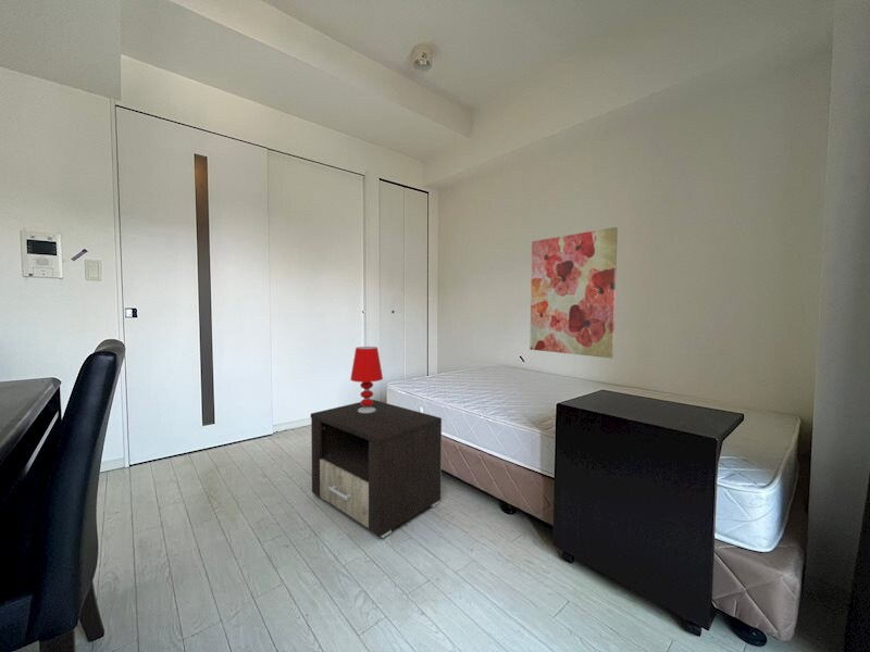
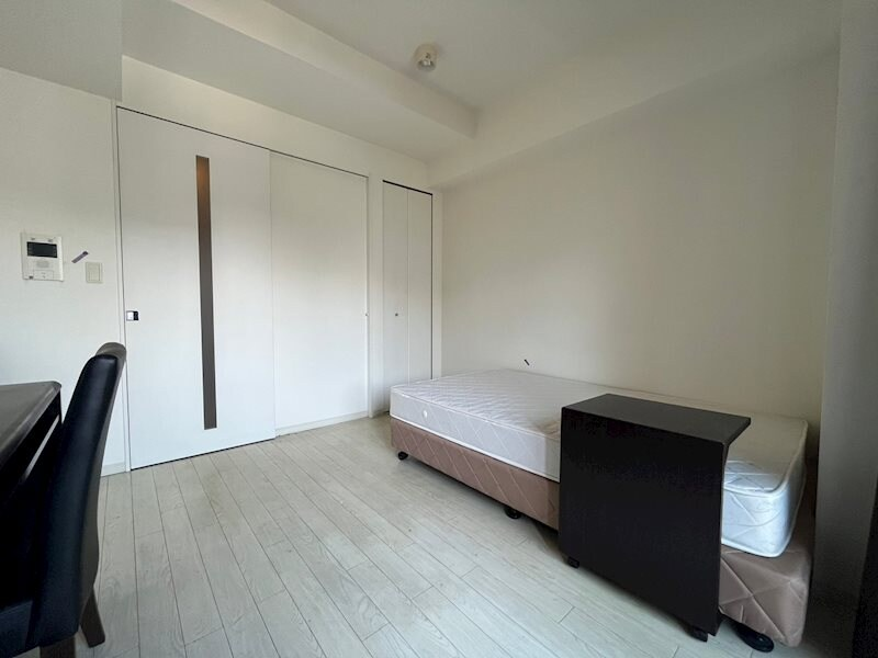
- table lamp (366, 378)
- wall art (569, 294)
- nightstand (373, 457)
